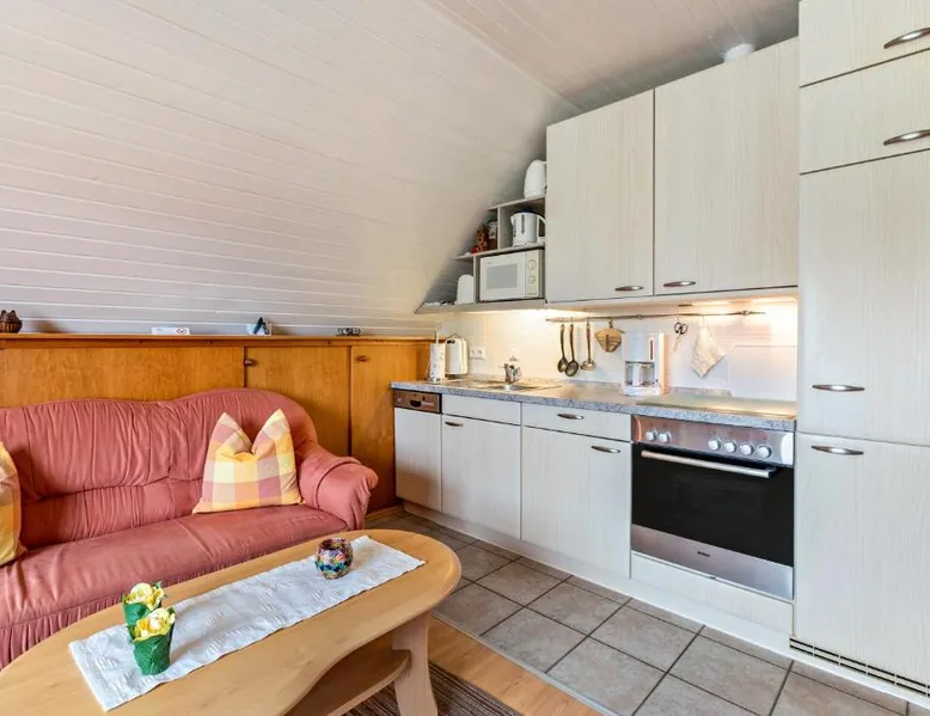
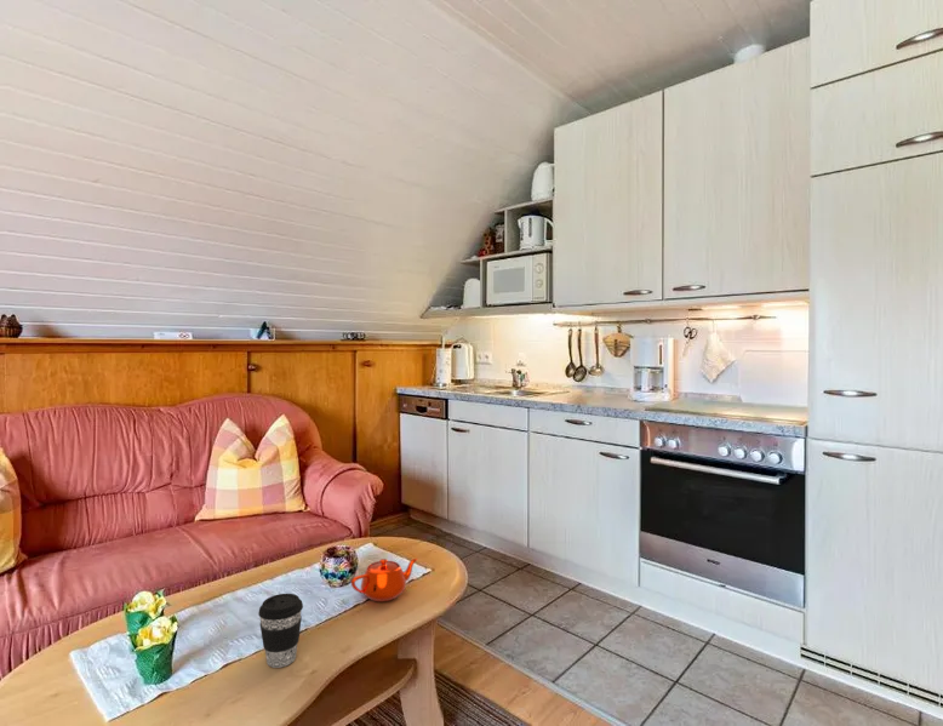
+ coffee cup (281, 630)
+ teapot (385, 576)
